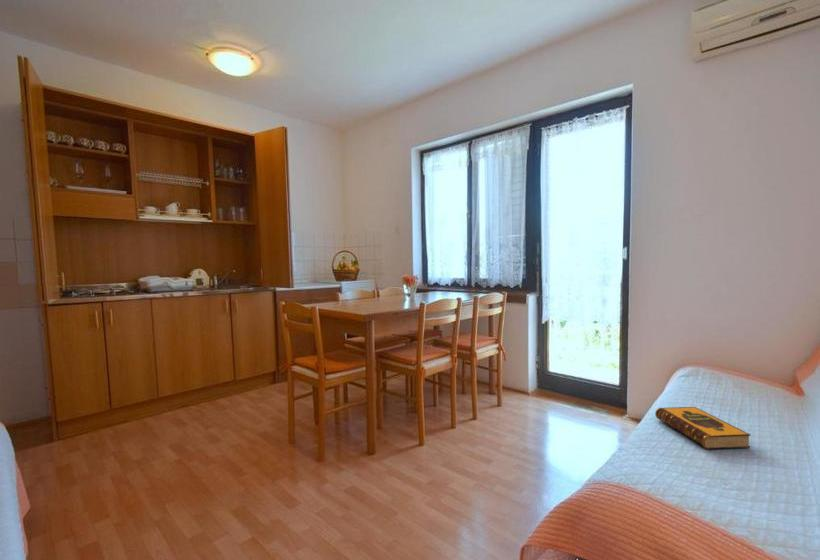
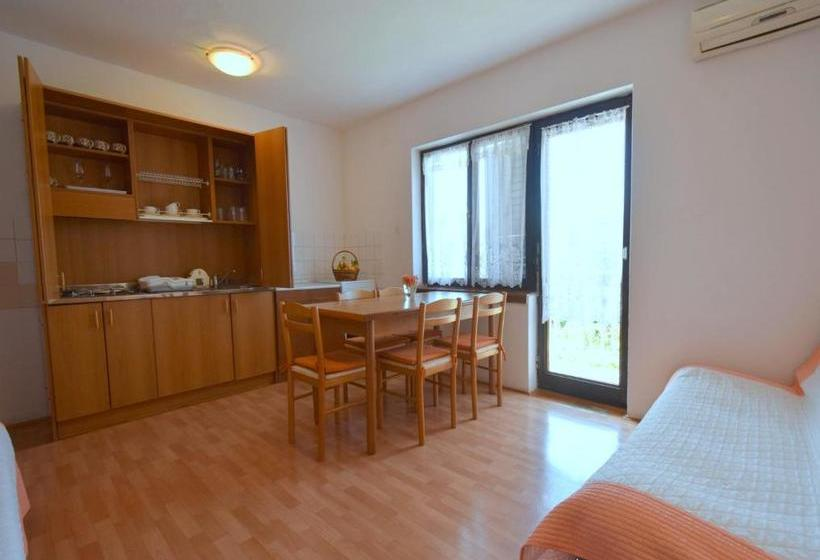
- hardback book (698, 426)
